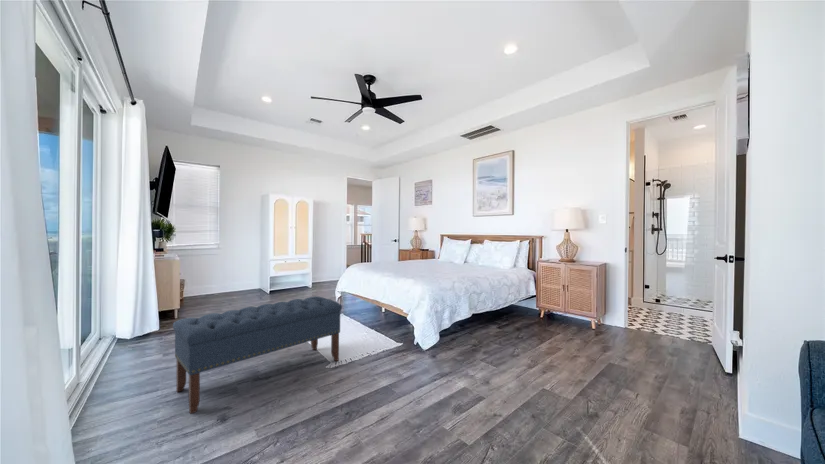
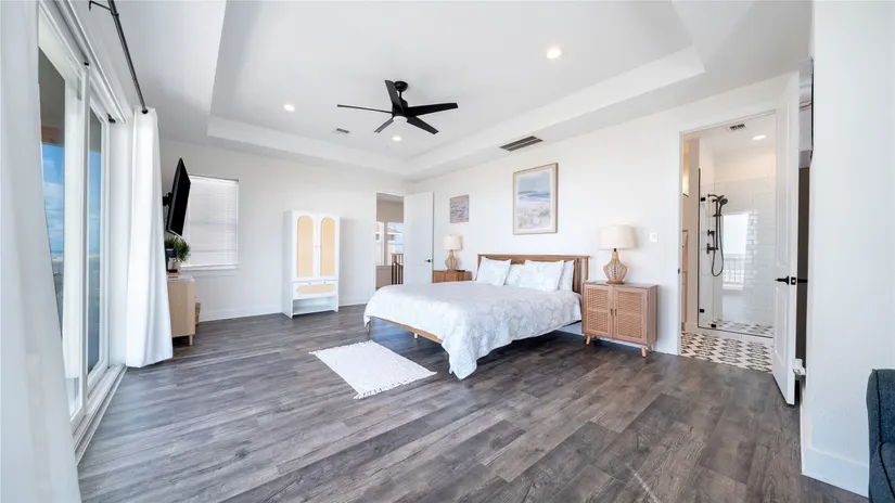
- bench (266, 340)
